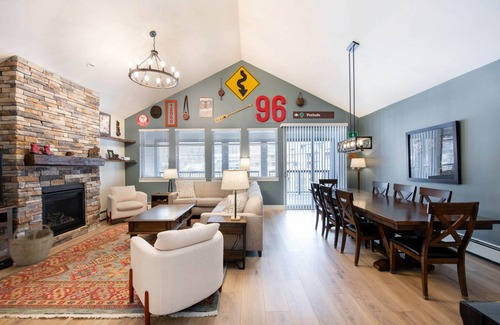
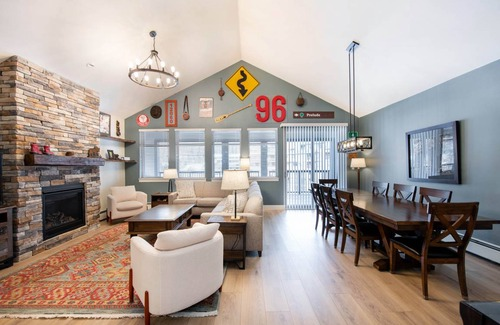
- woven basket (32, 243)
